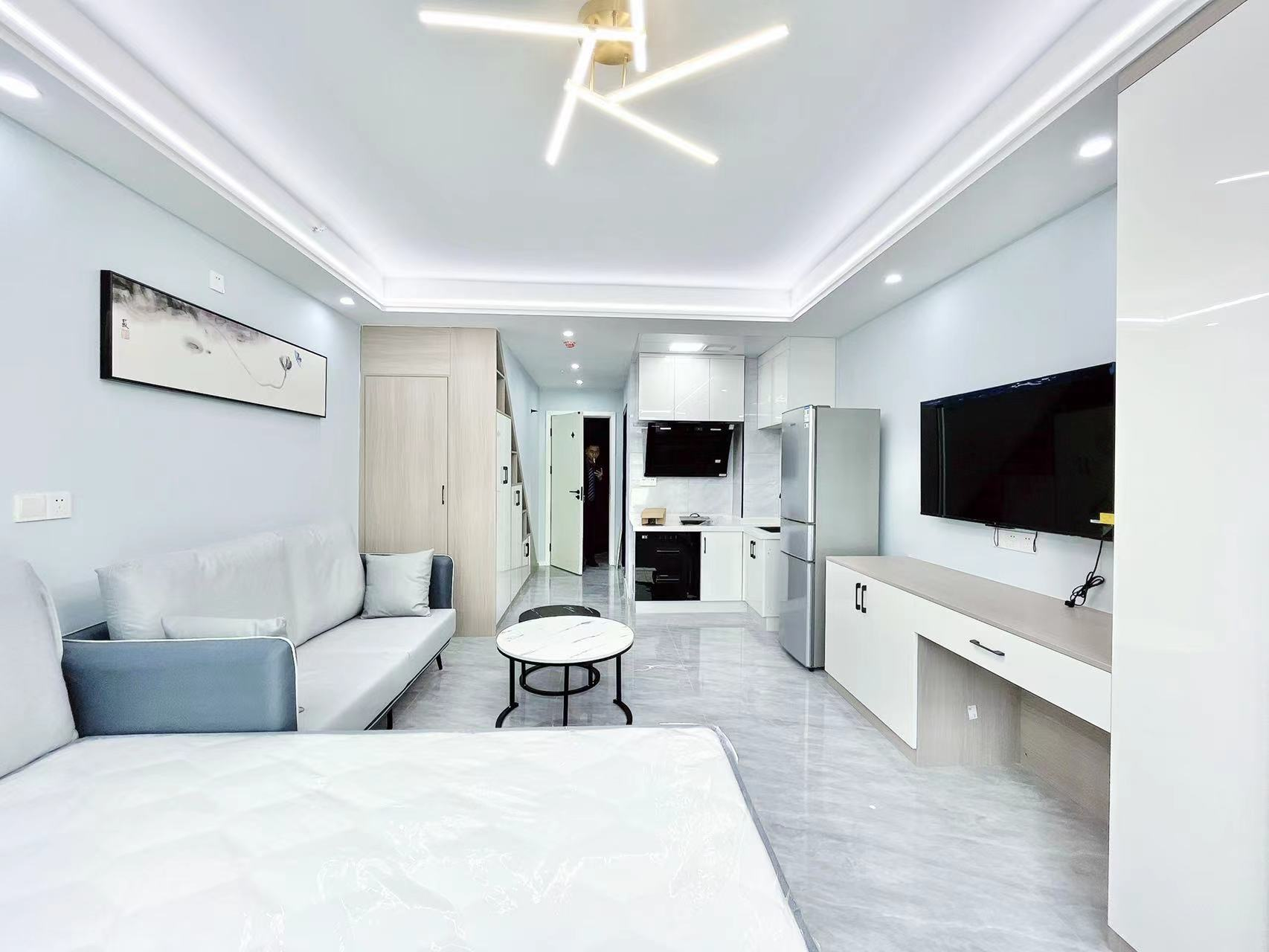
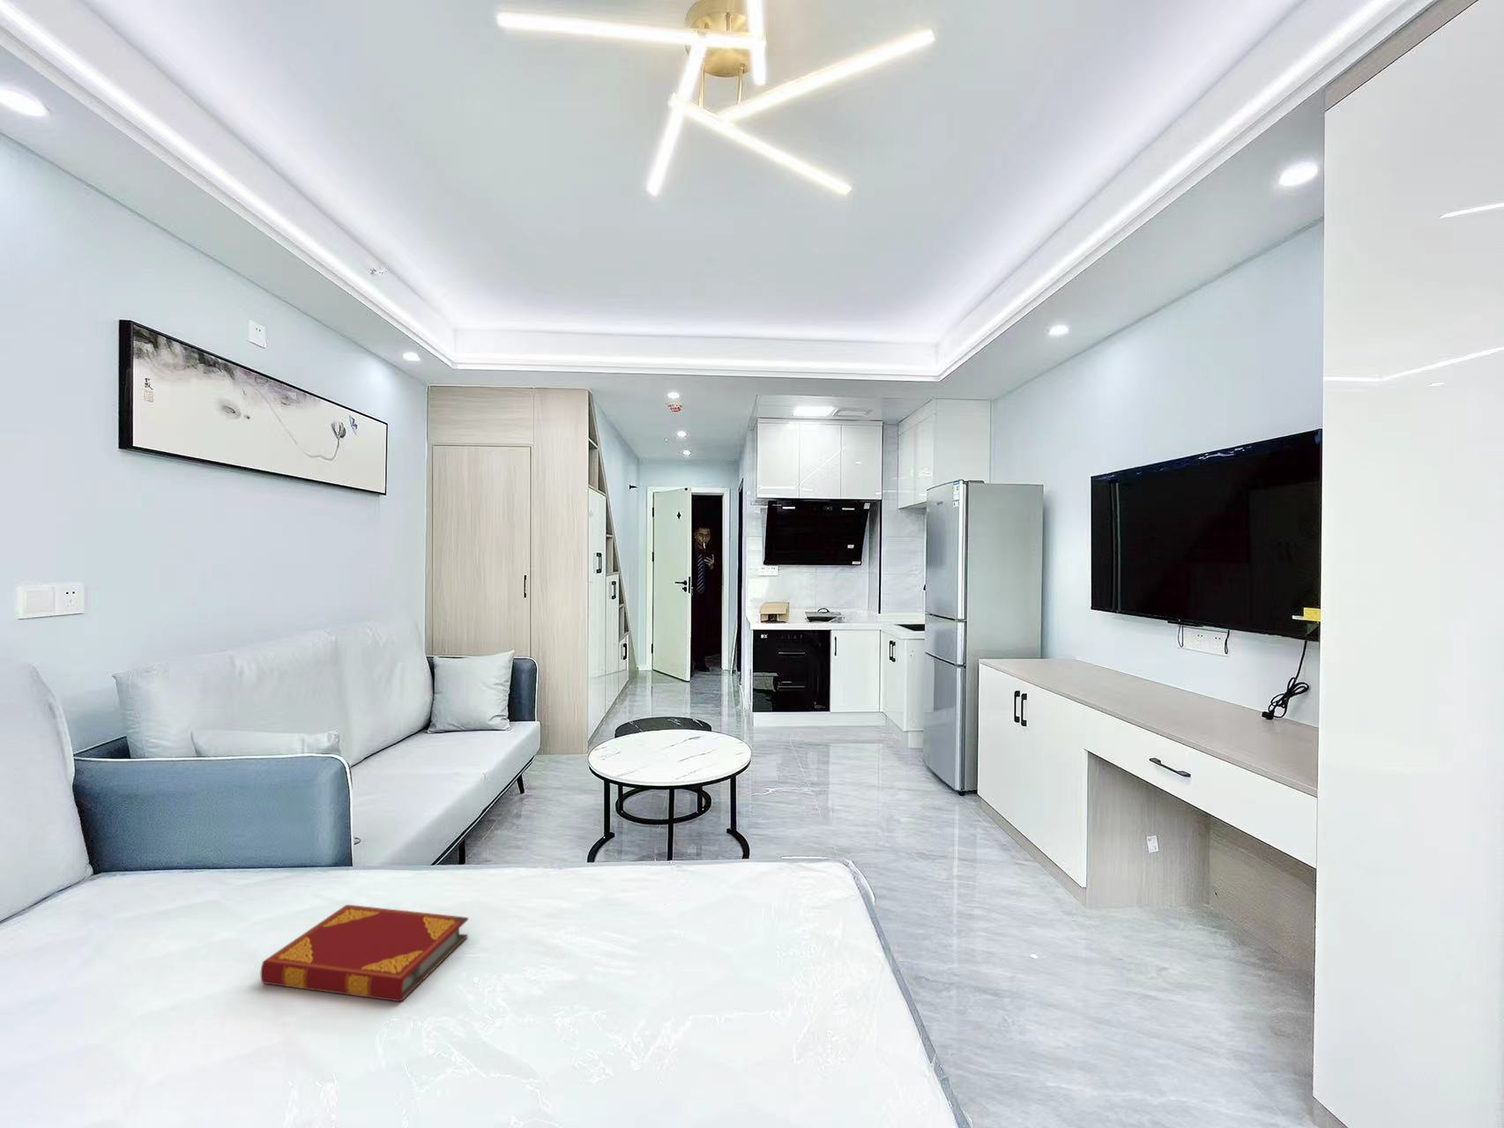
+ hardback book (370, 948)
